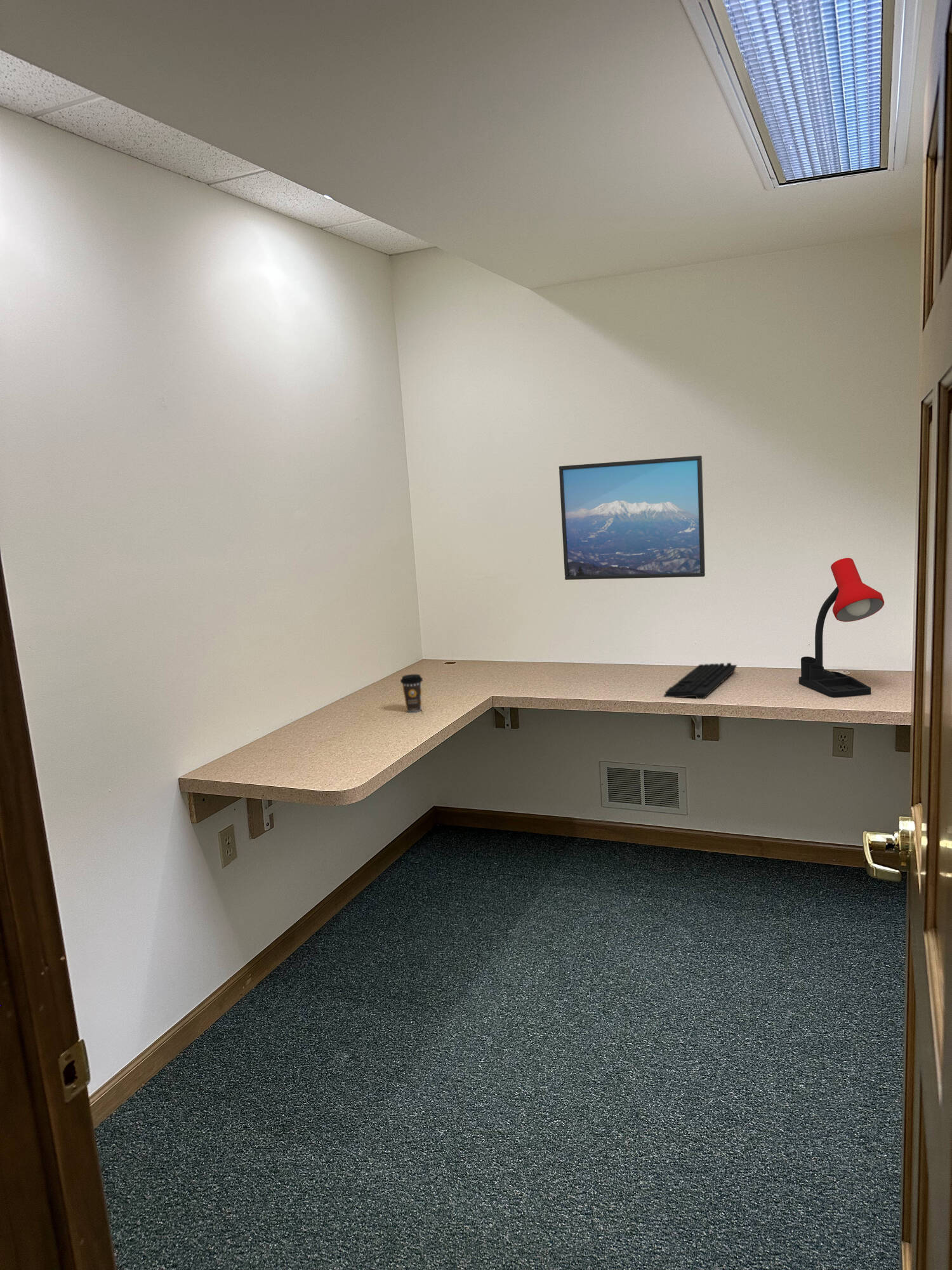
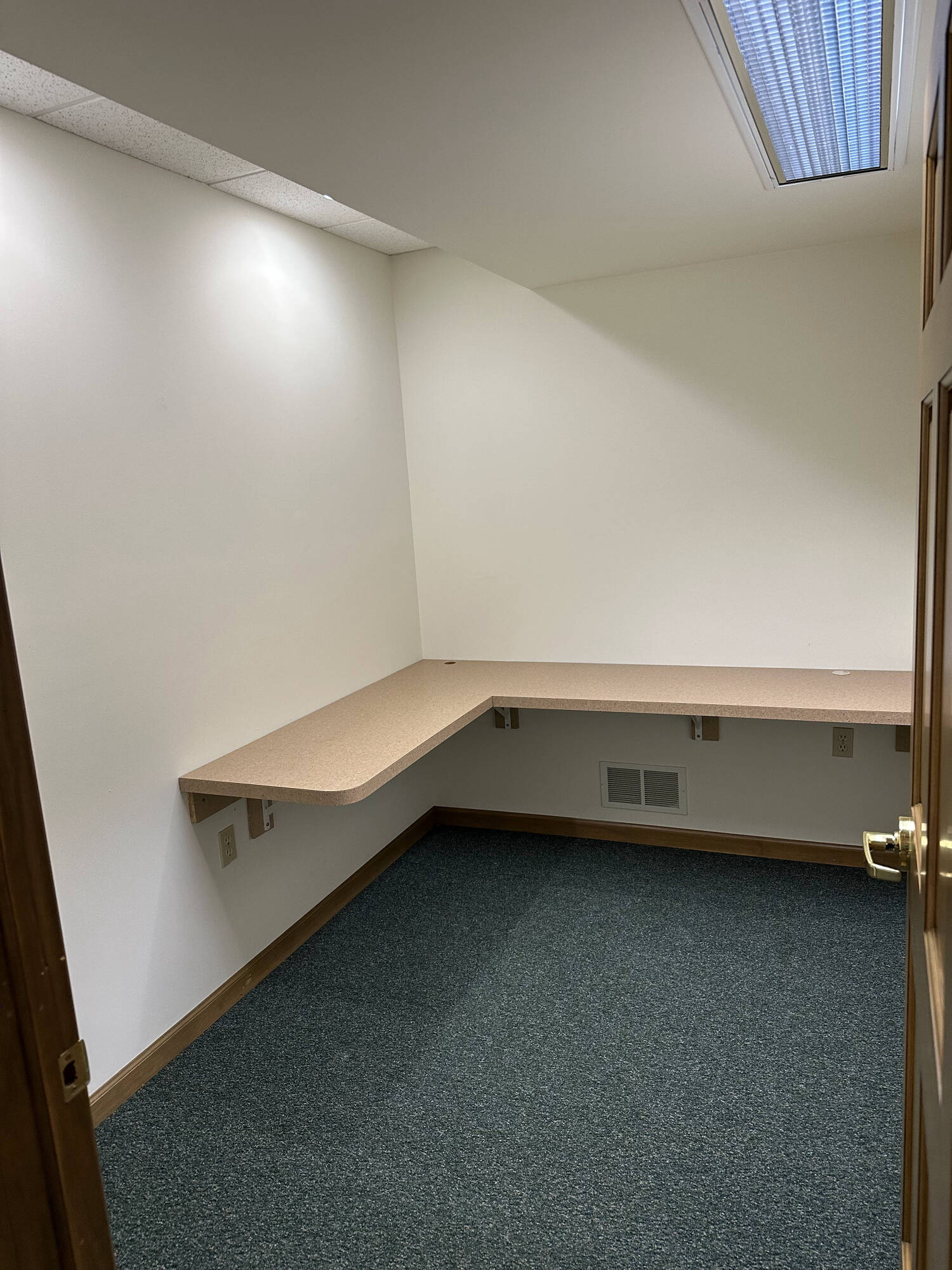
- keyboard (702, 679)
- coffee cup (413, 693)
- desk lamp (839, 620)
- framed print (630, 520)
